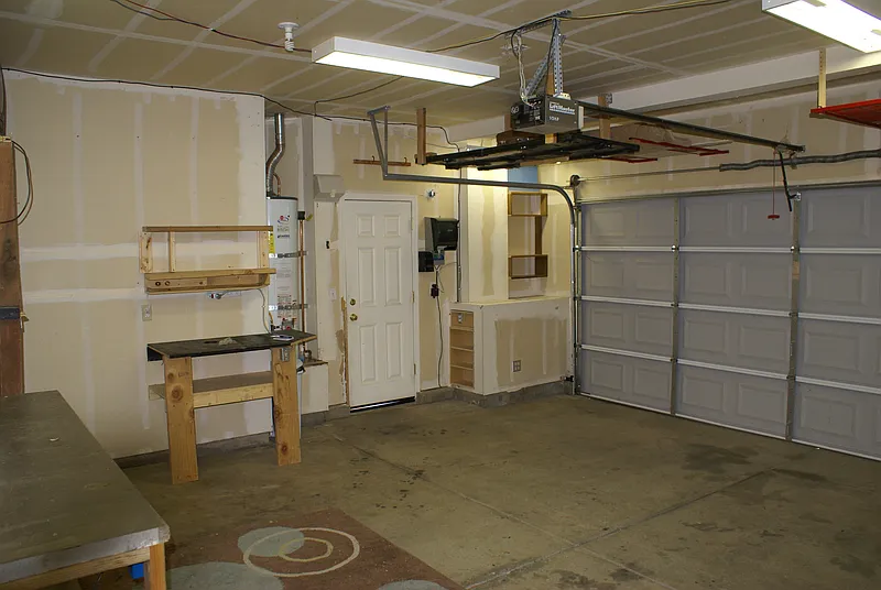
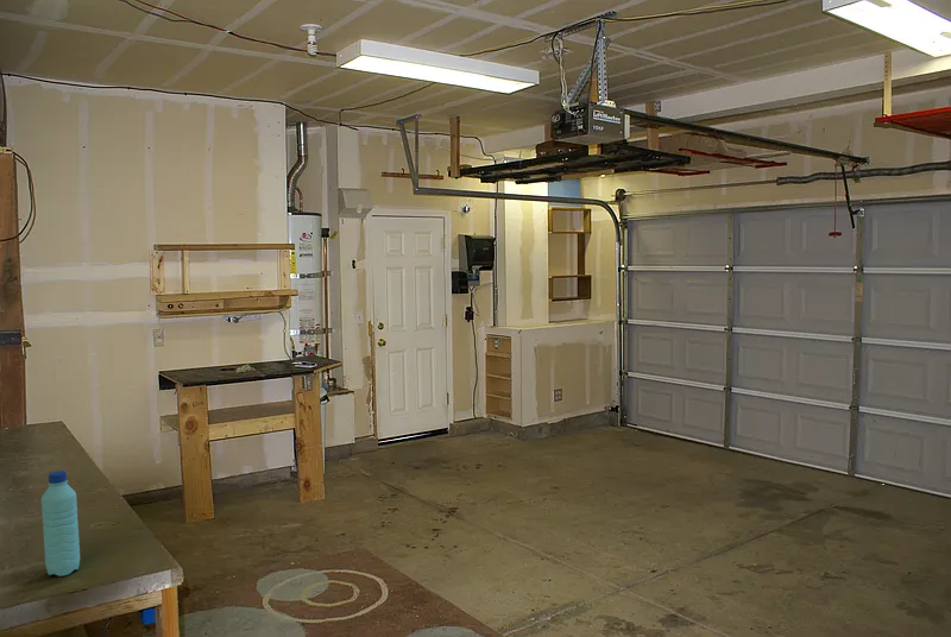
+ water bottle (59, 522)
